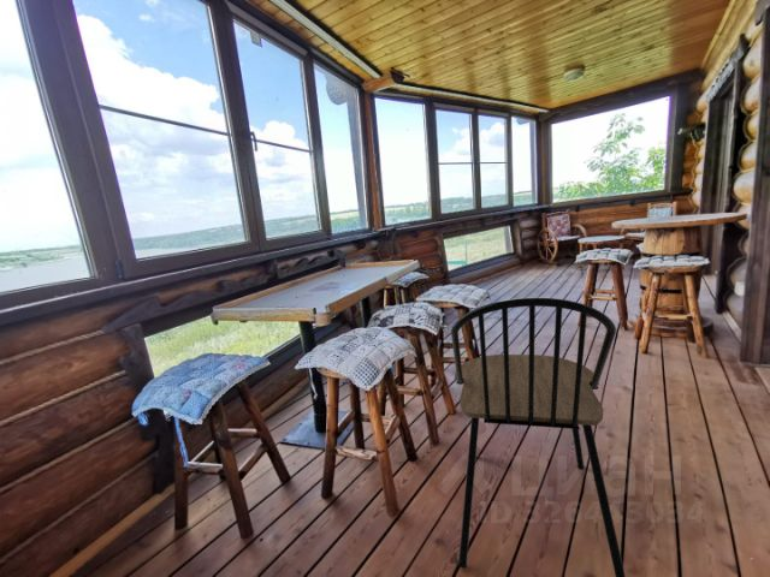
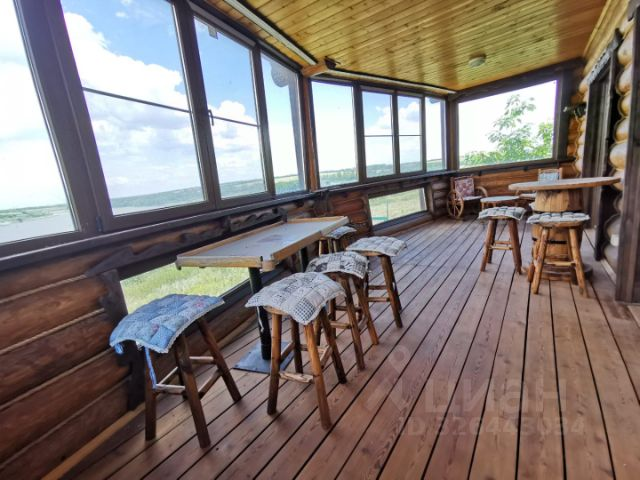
- dining chair (526, 400)
